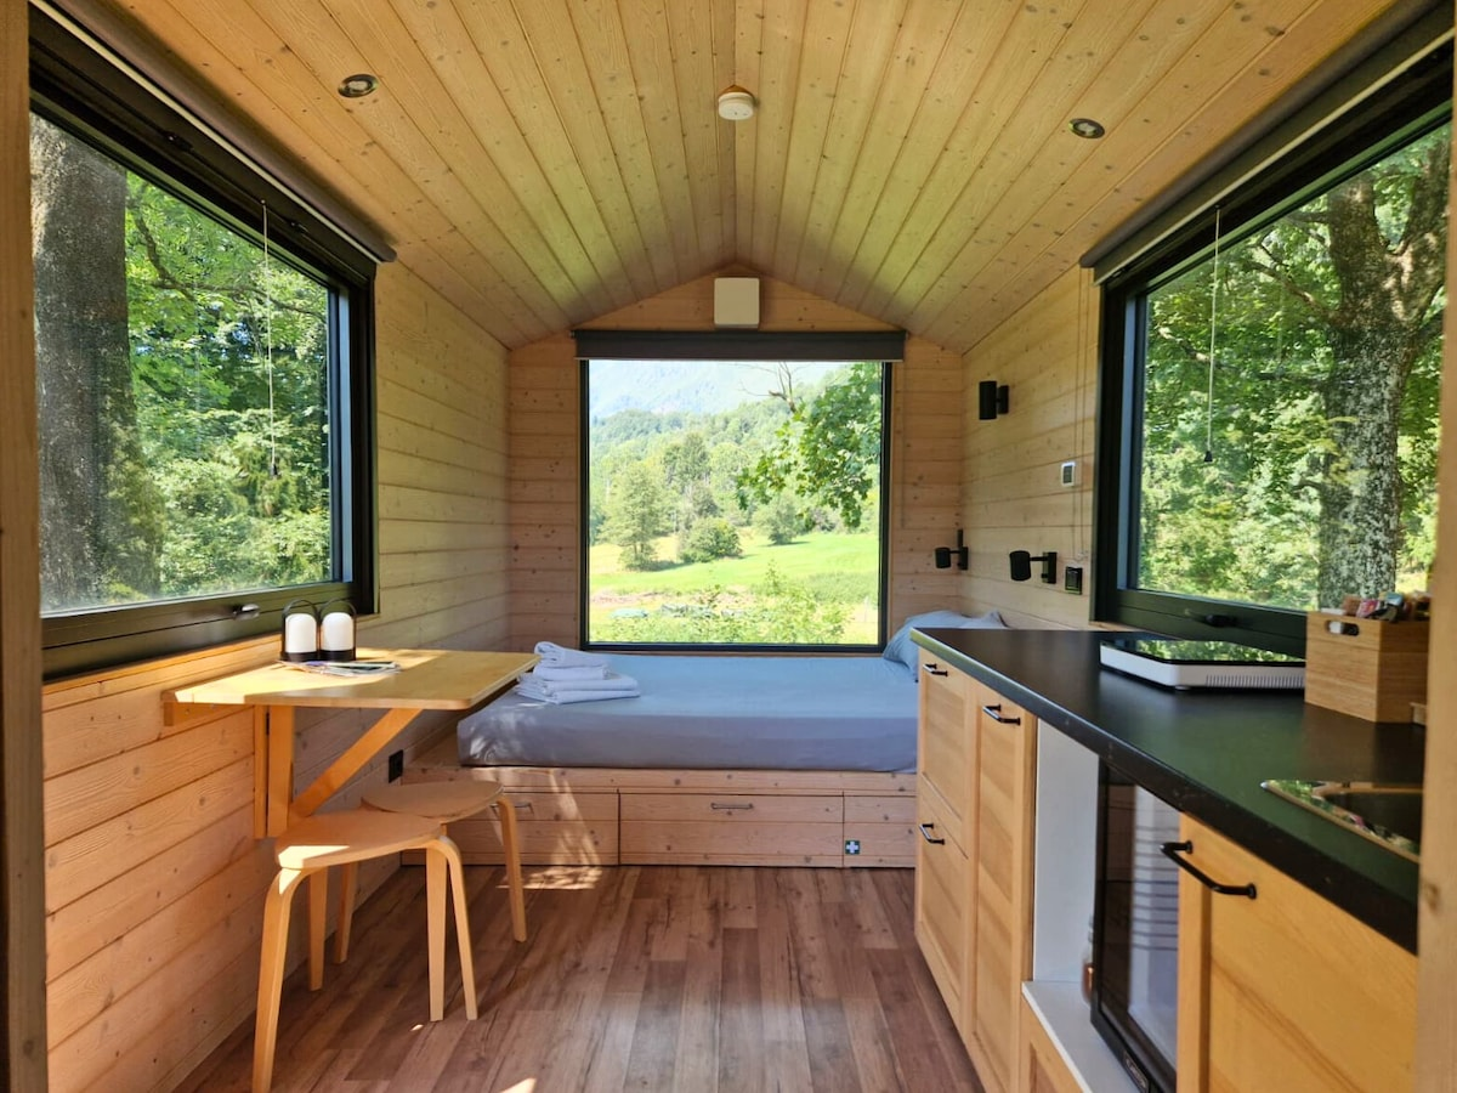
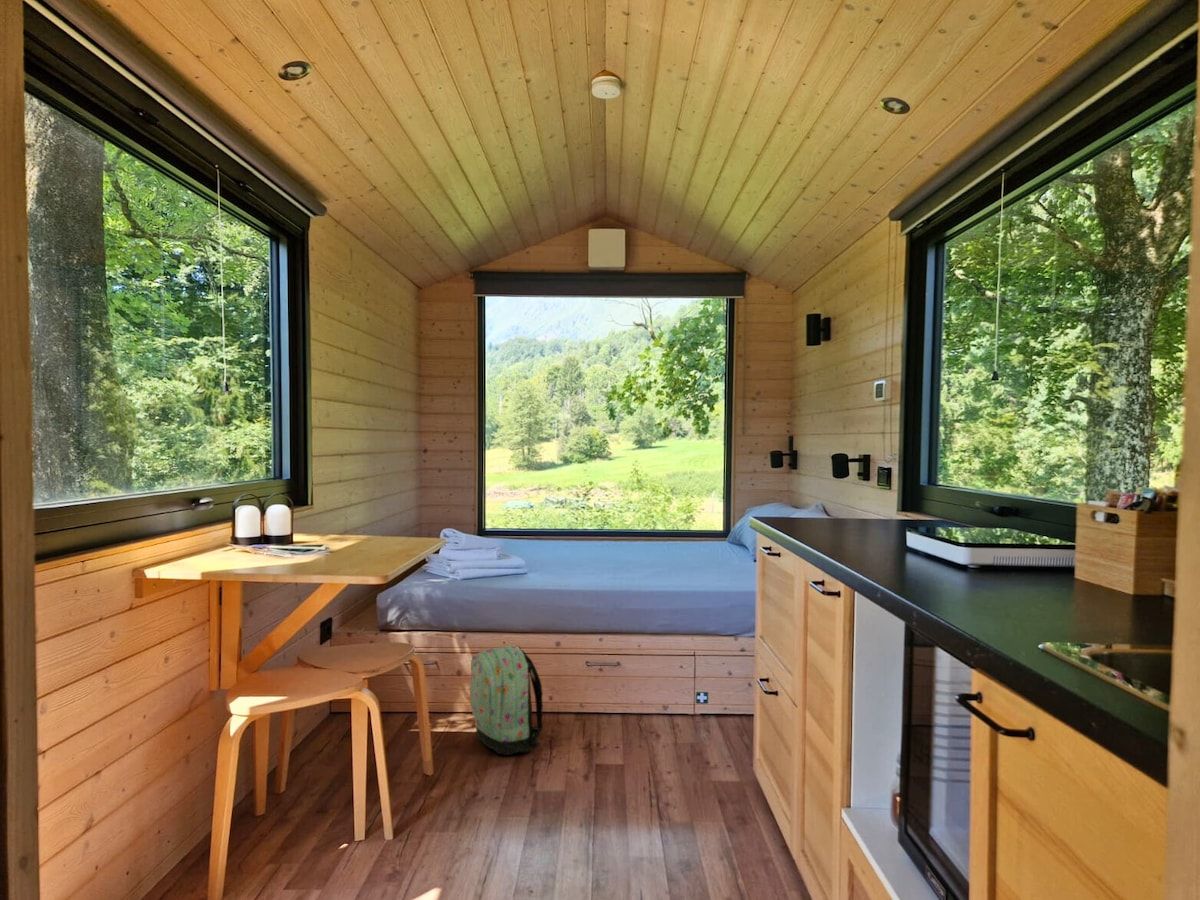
+ backpack (502, 695)
